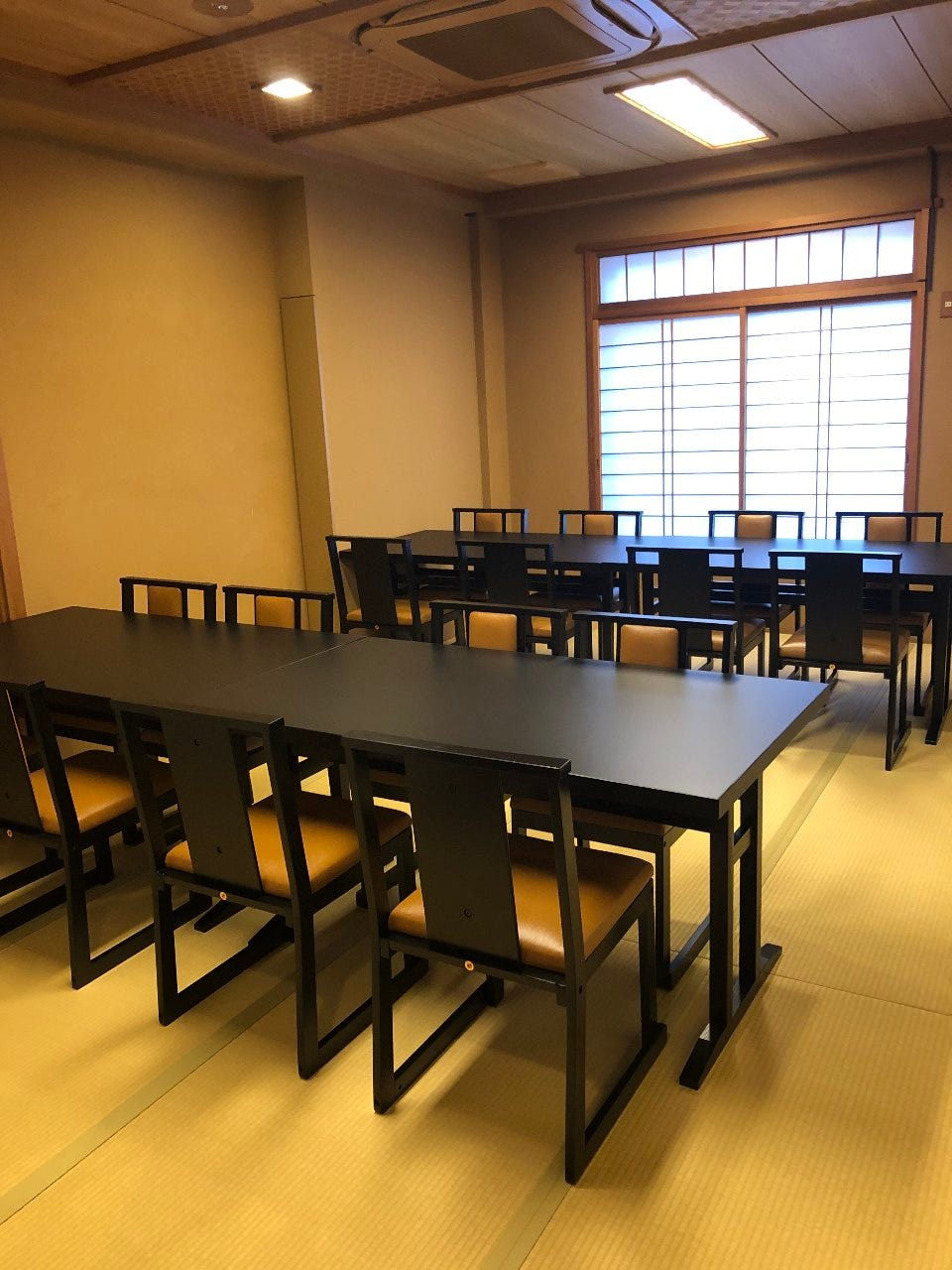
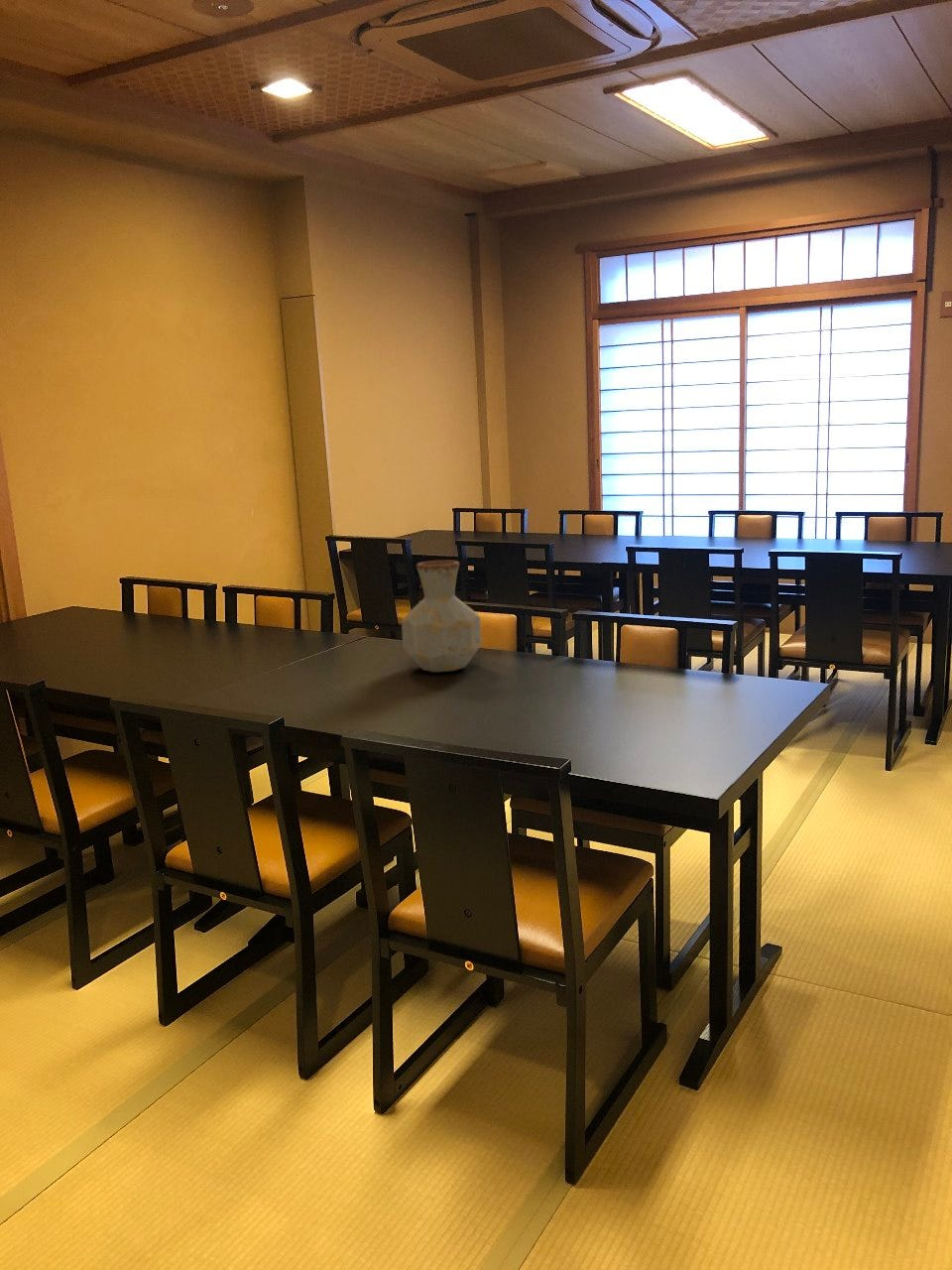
+ vase (440, 615)
